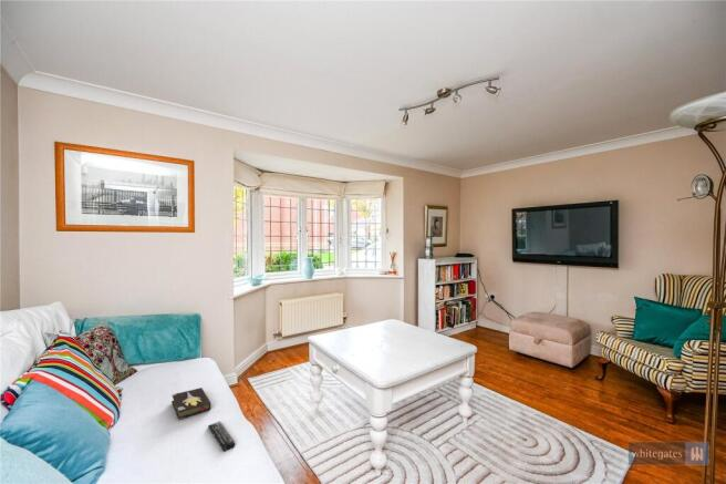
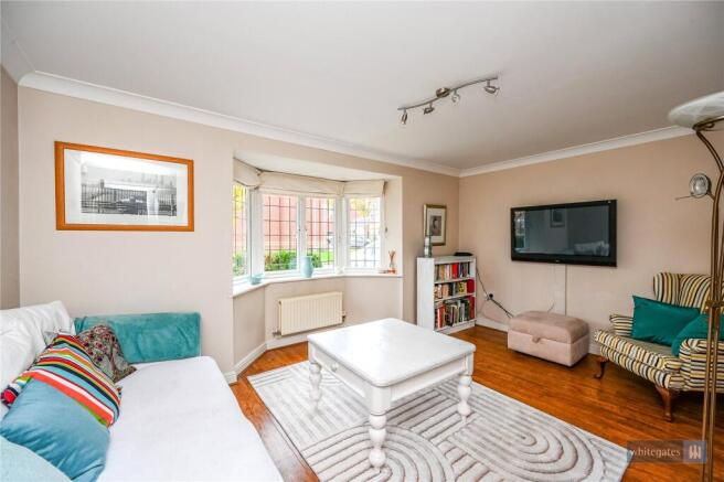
- hardback book (190, 401)
- remote control (220, 434)
